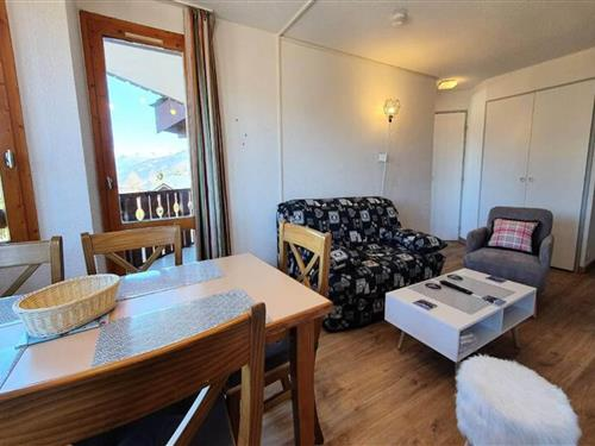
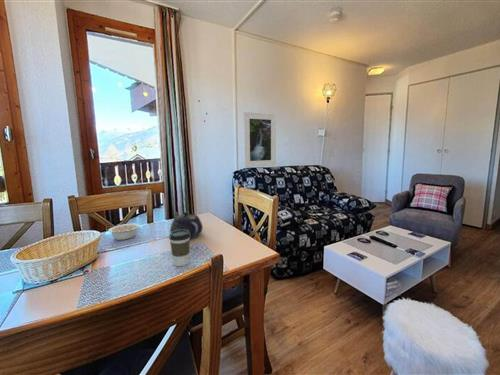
+ coffee cup (180, 247)
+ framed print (260, 140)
+ teapot (185, 223)
+ legume (125, 231)
